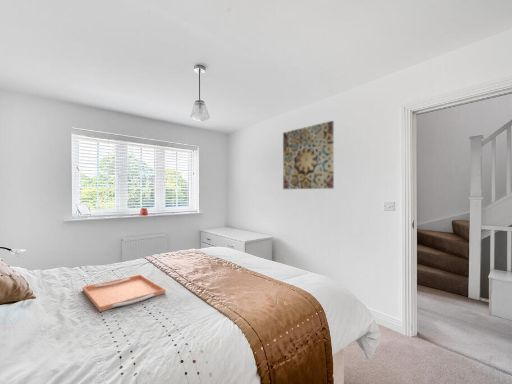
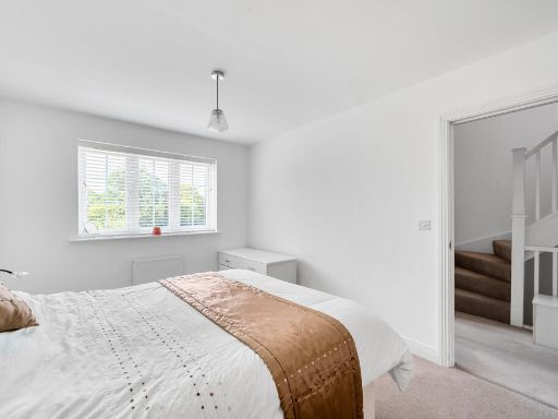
- wall art (306, 158)
- serving tray (123, 289)
